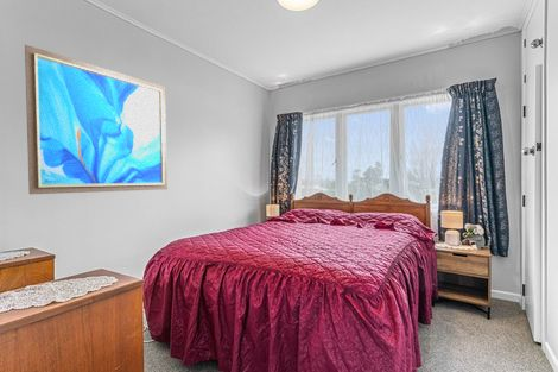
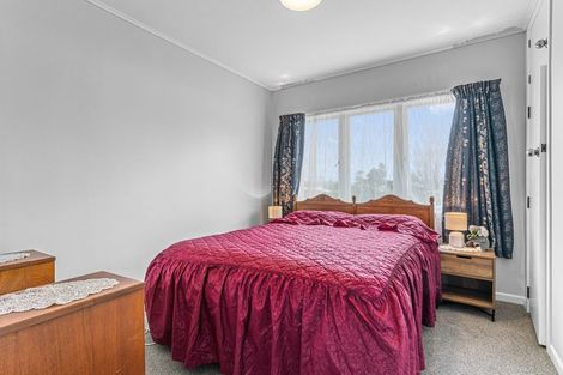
- wall art (109, 130)
